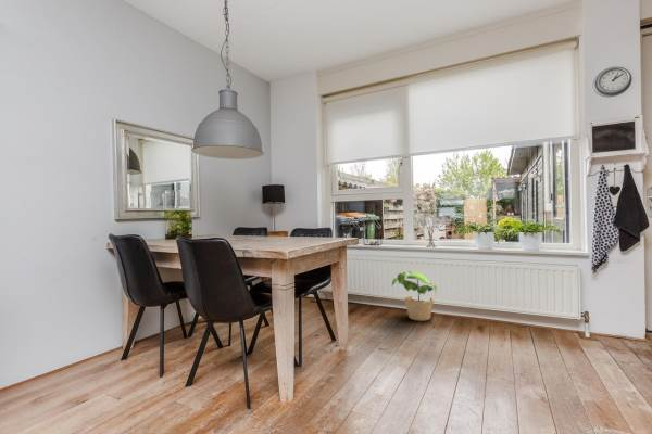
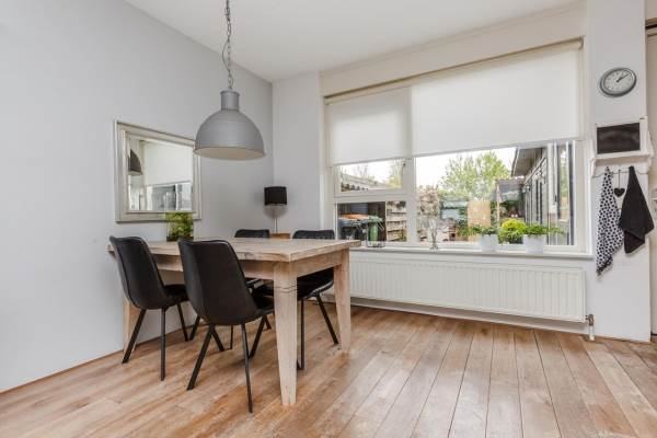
- potted plant (410, 295)
